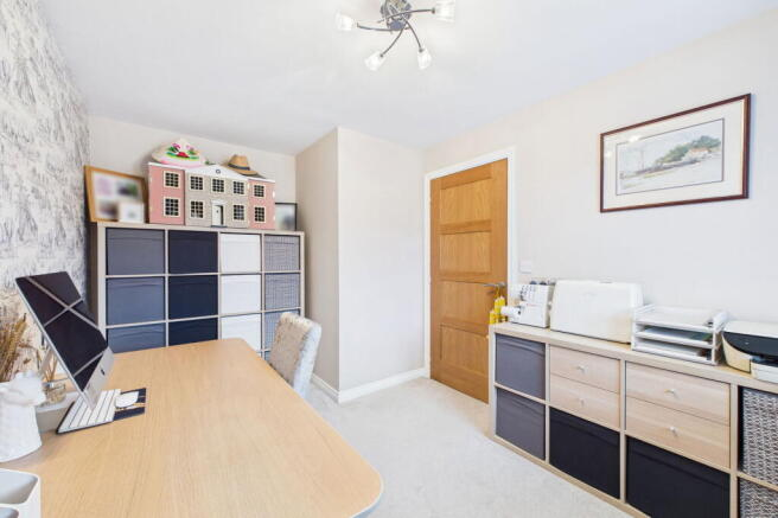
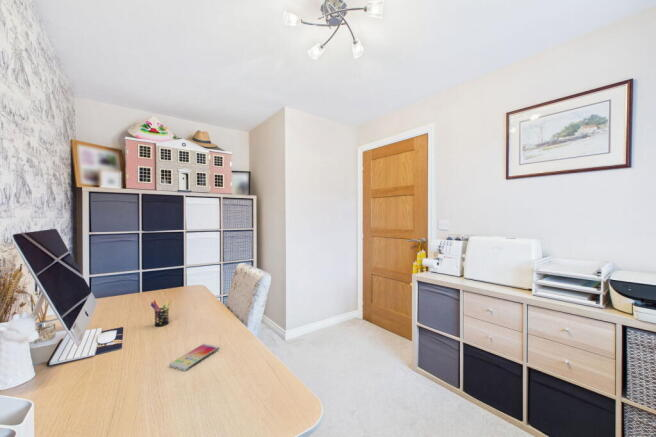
+ pen holder (161, 312)
+ smartphone (195, 356)
